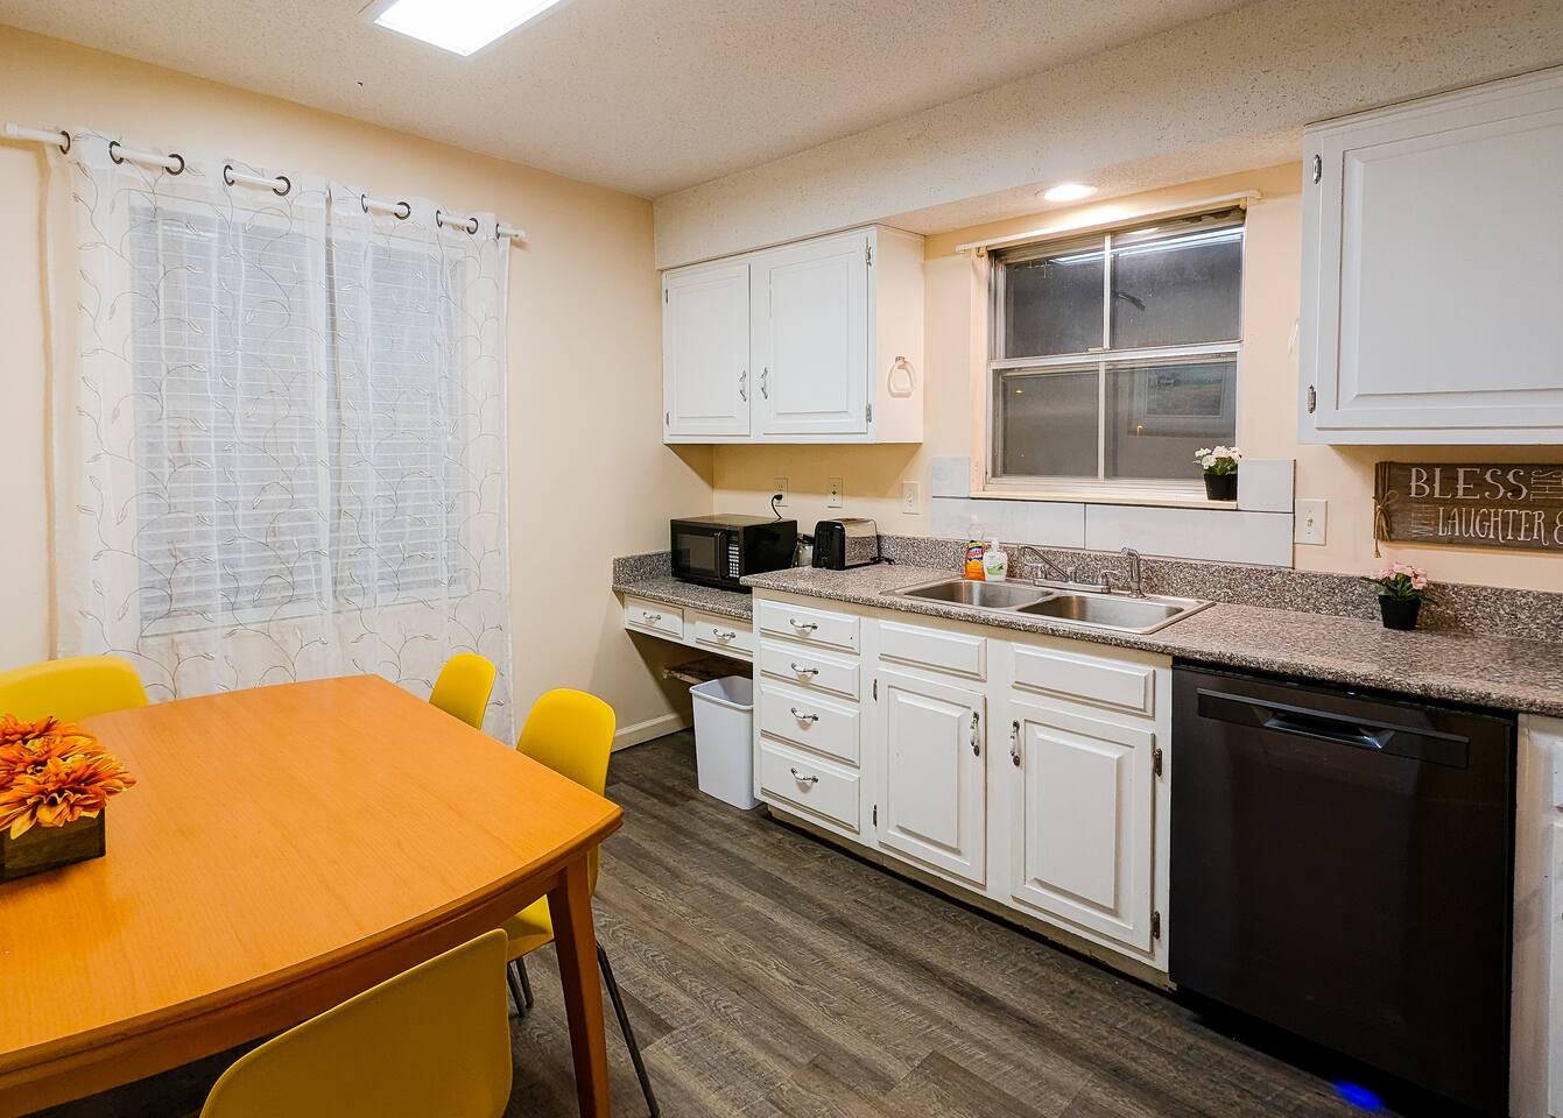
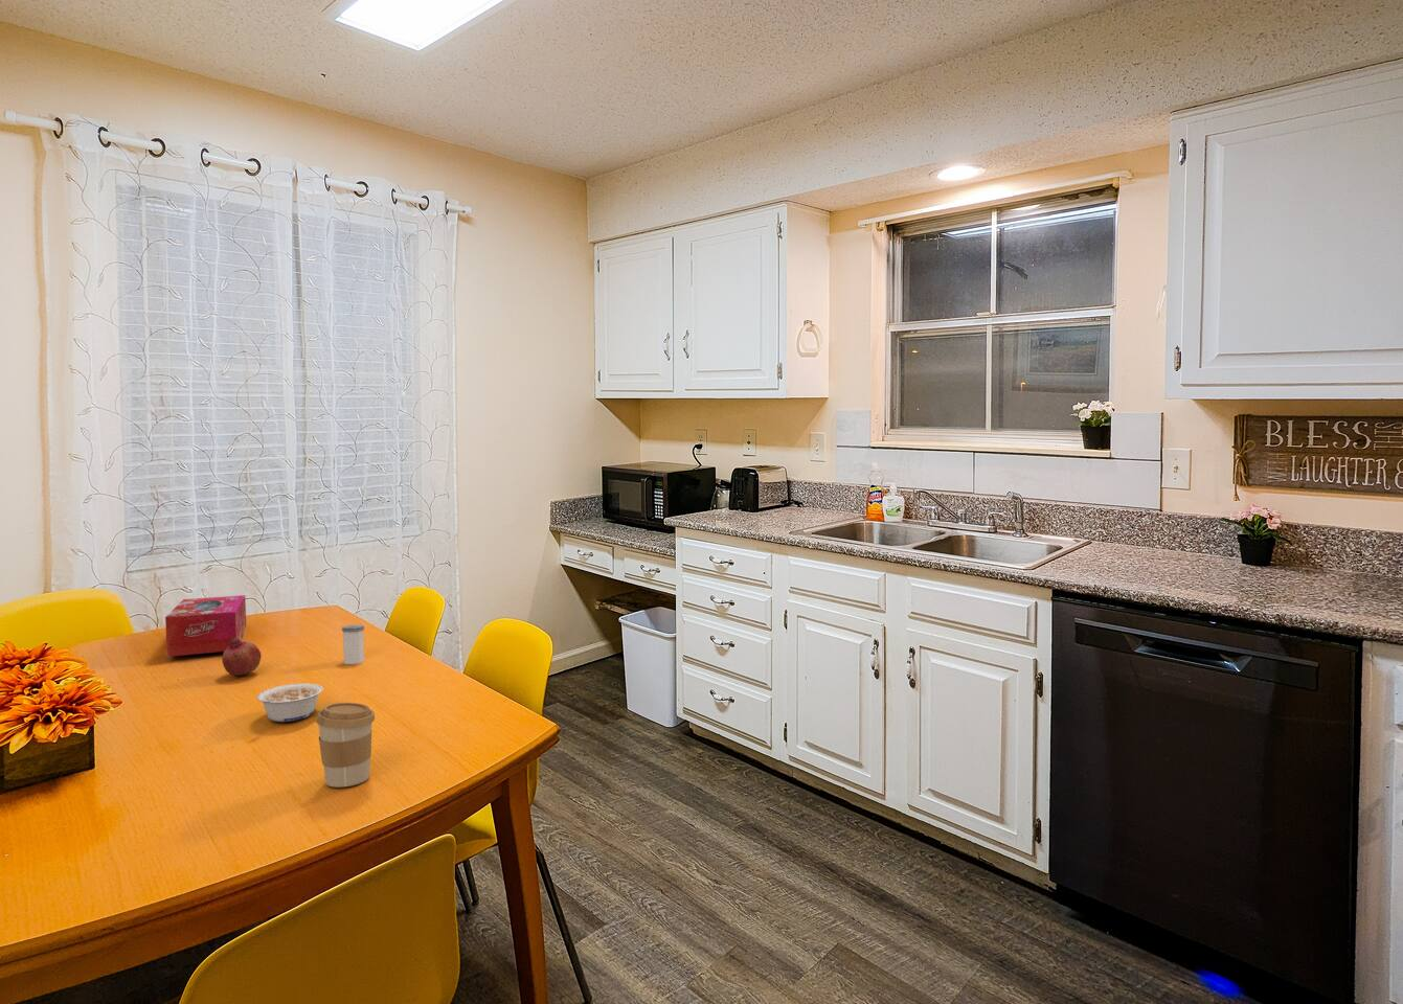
+ salt shaker (352, 644)
+ coffee cup (347, 741)
+ fruit (240, 655)
+ legume (290, 702)
+ tissue box (209, 624)
